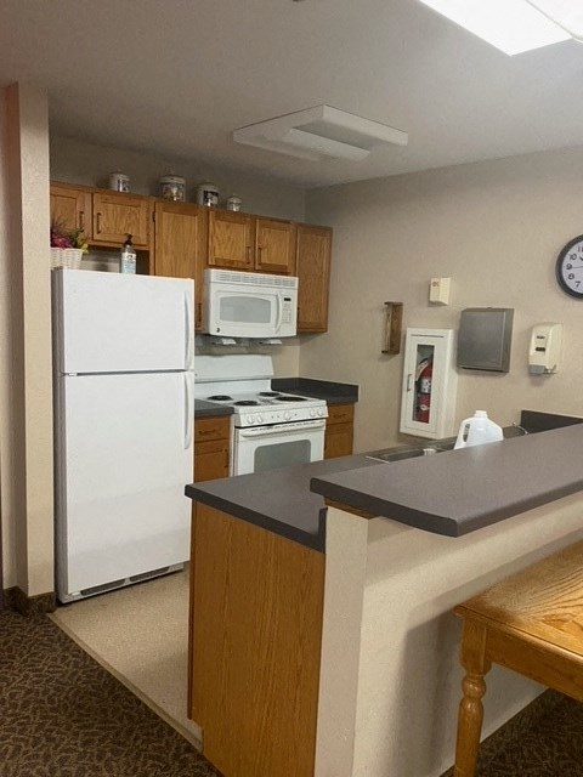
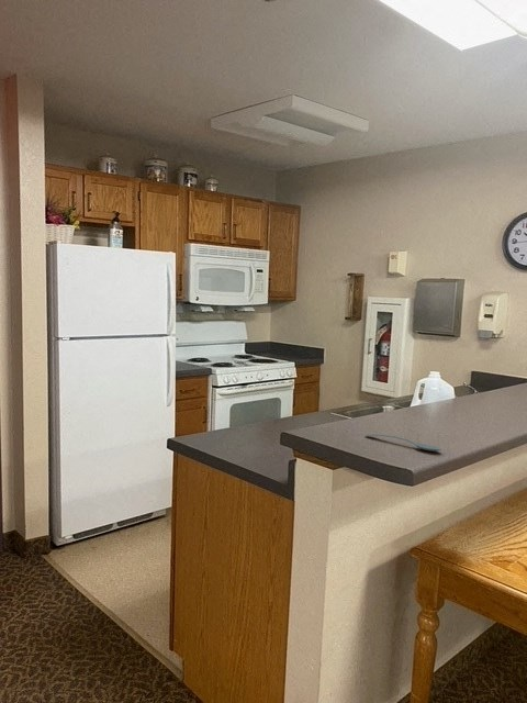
+ spoon (401, 438)
